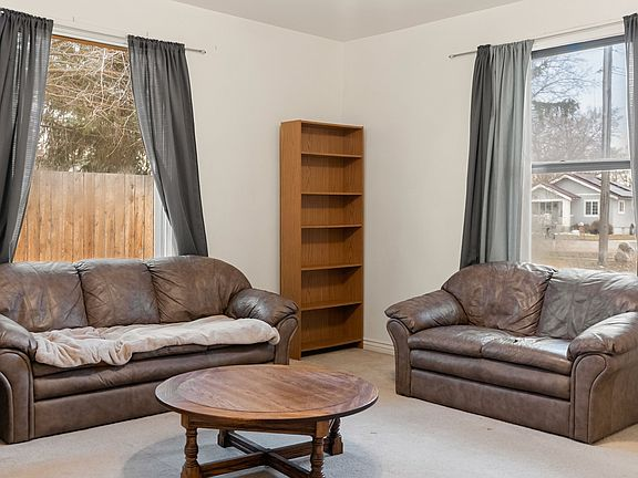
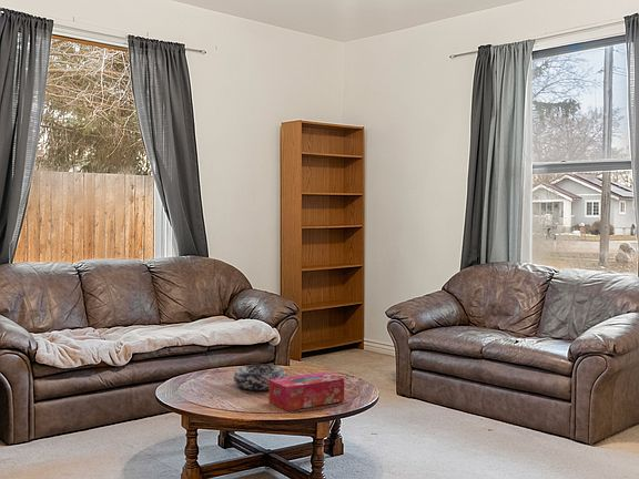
+ tissue box (306, 390)
+ decorative bowl (260, 377)
